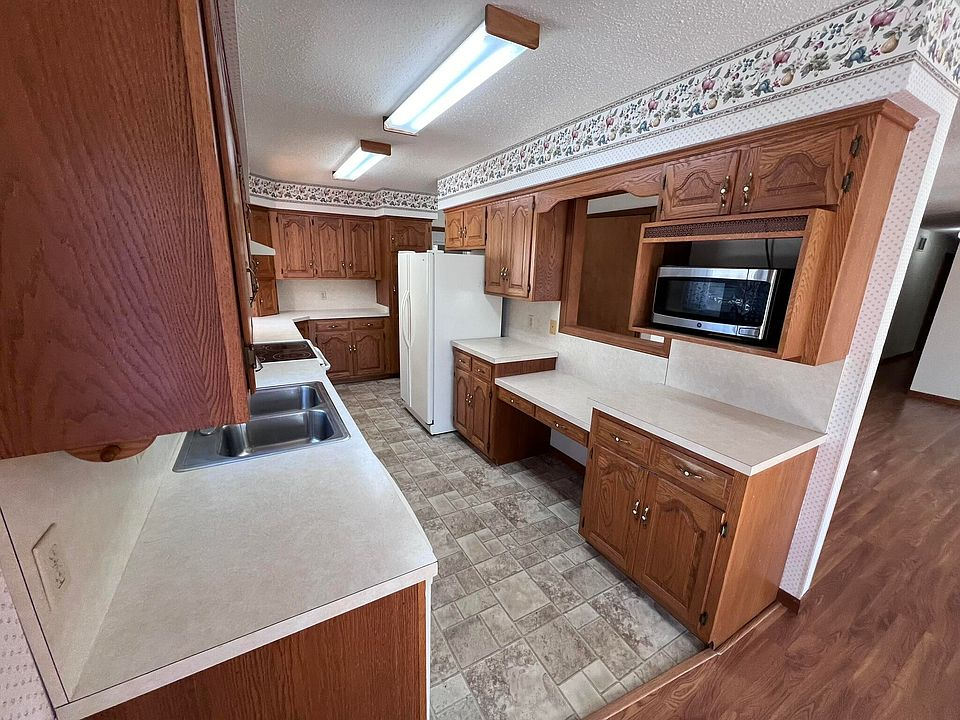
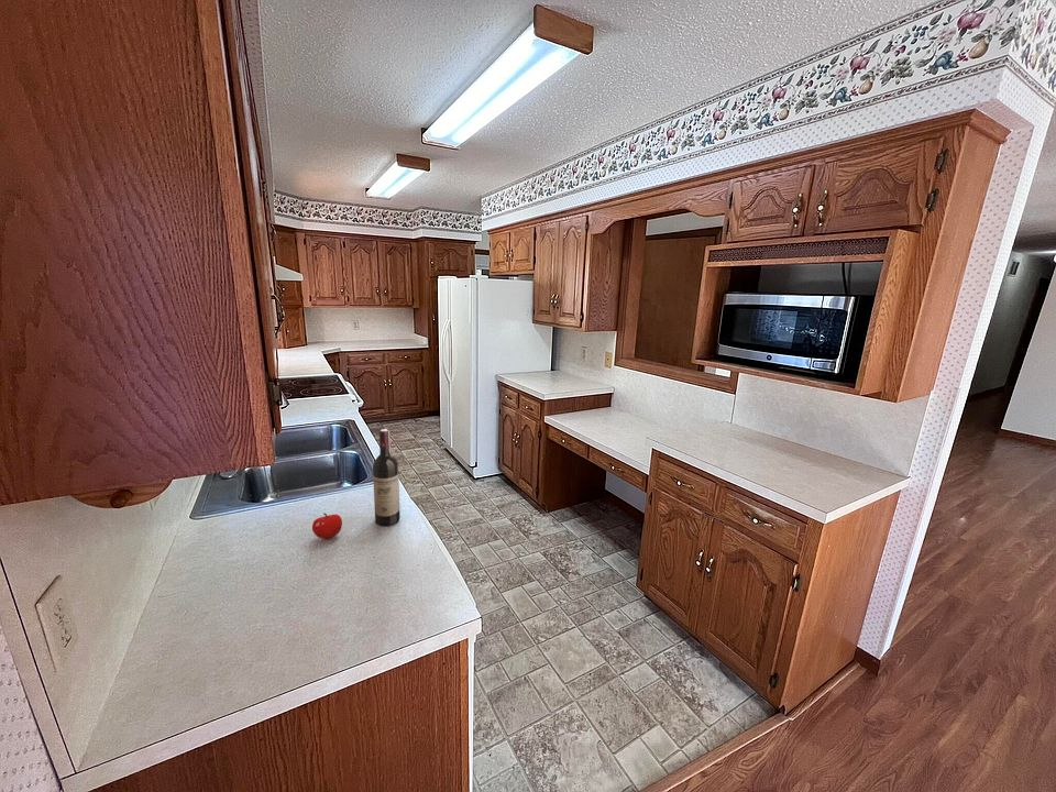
+ wine bottle (385, 476)
+ apple (327, 525)
